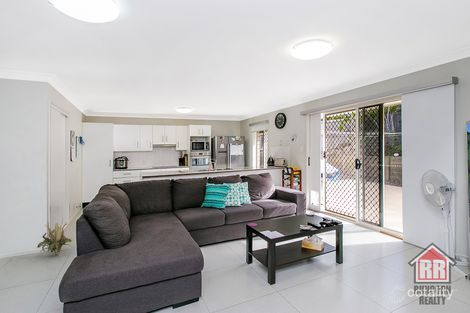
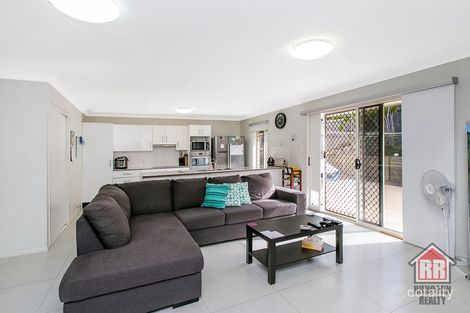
- decorative plant (56, 235)
